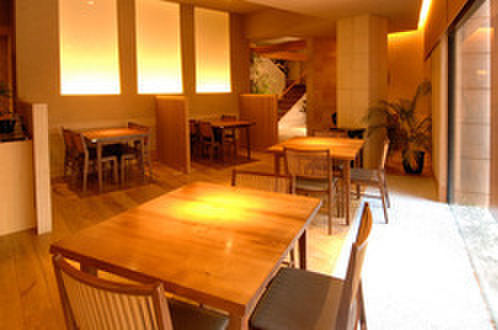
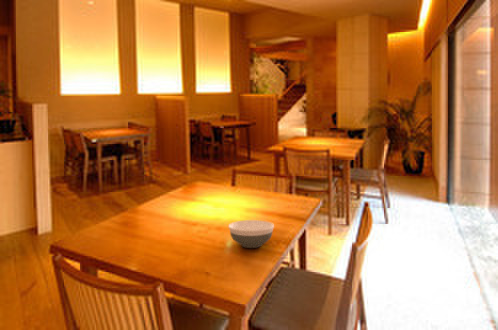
+ bowl (251, 235)
